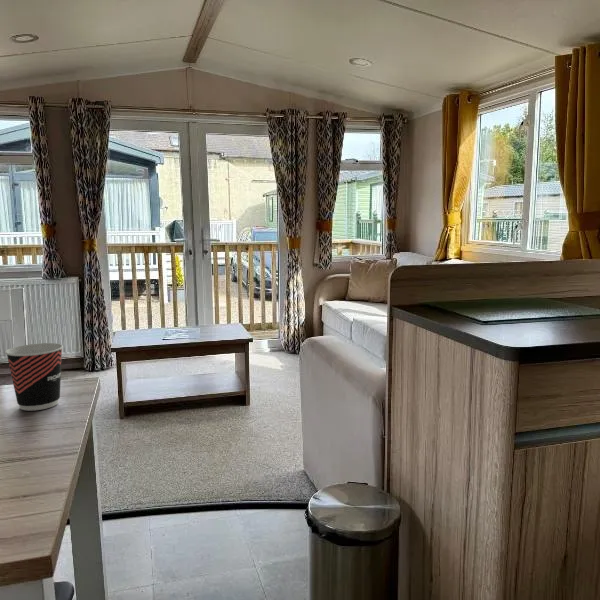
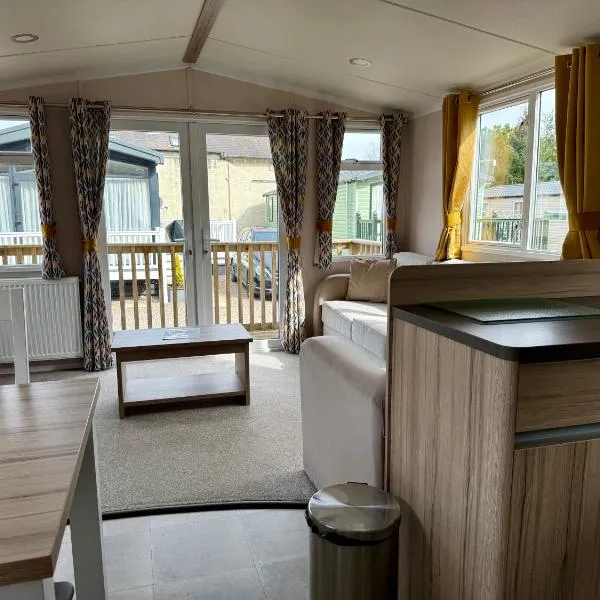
- cup (37, 376)
